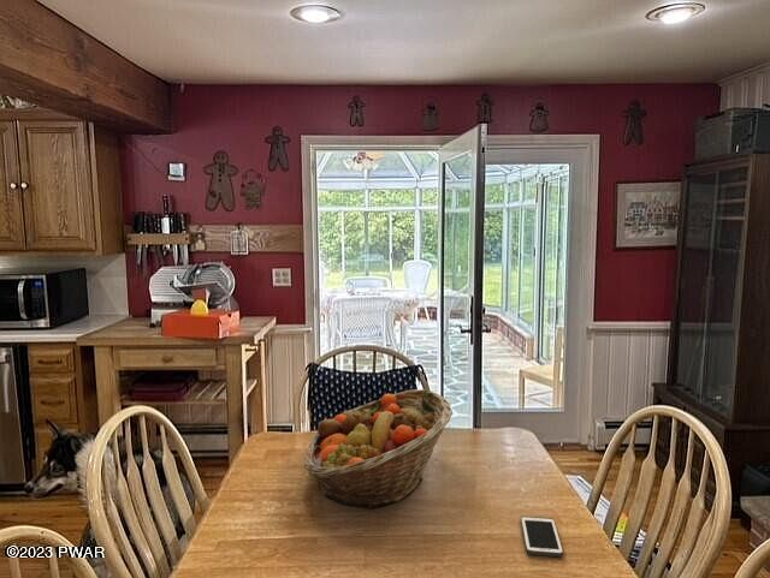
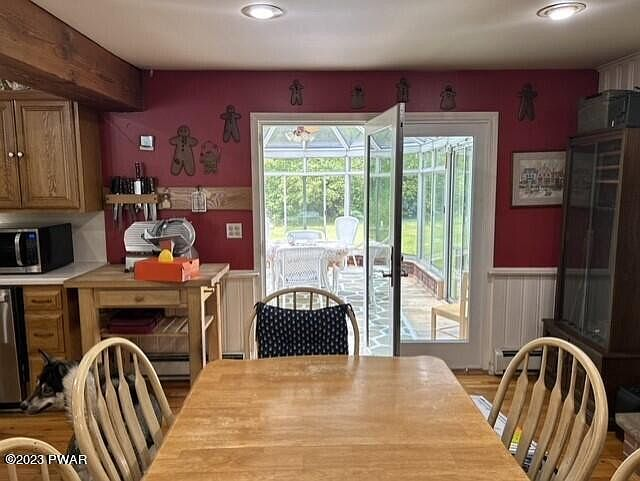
- cell phone (540, 535)
- fruit basket (378, 441)
